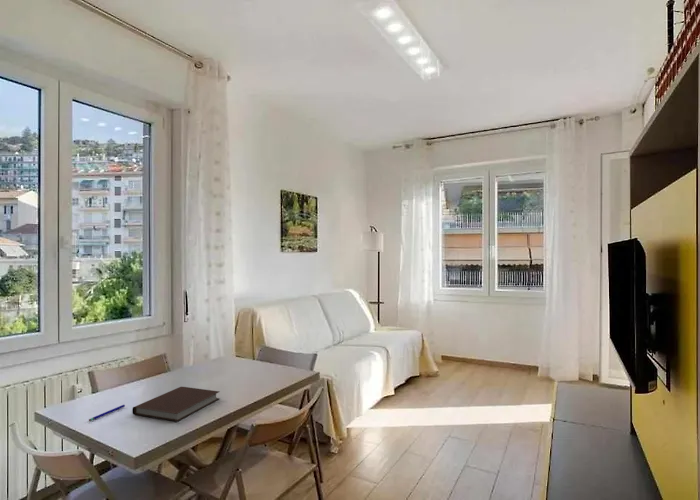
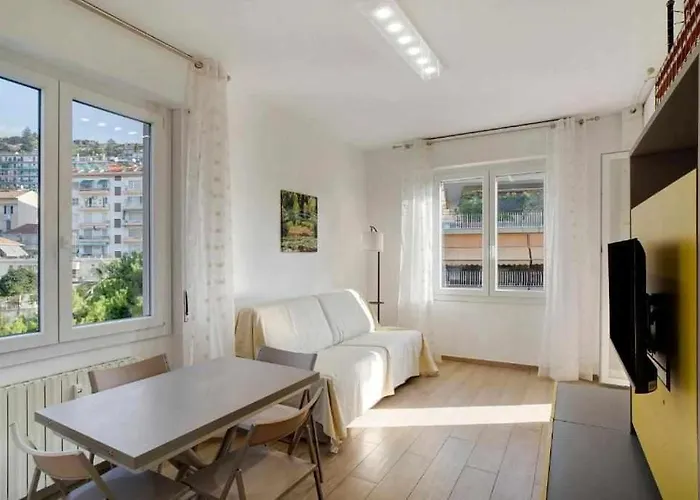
- notebook (178, 402)
- pen (107, 412)
